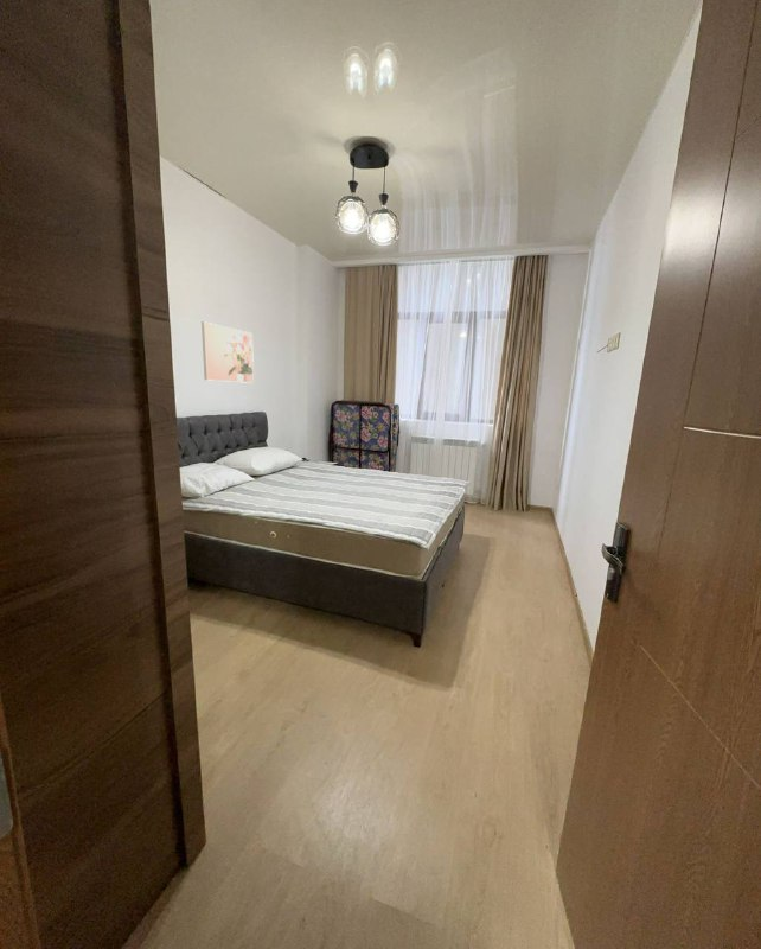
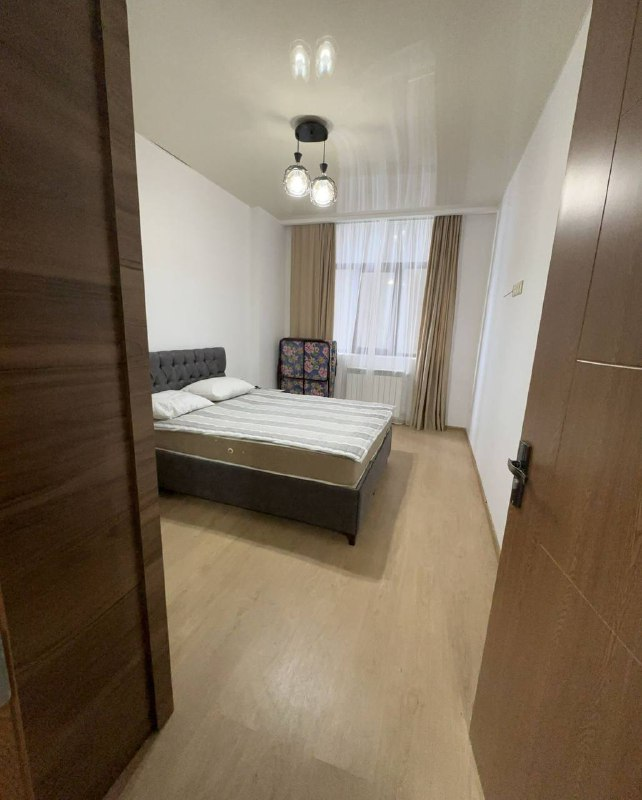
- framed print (229, 355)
